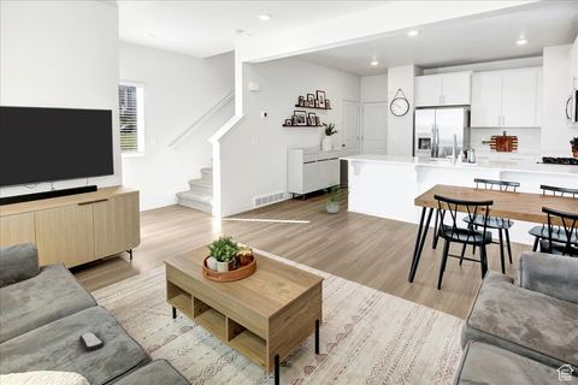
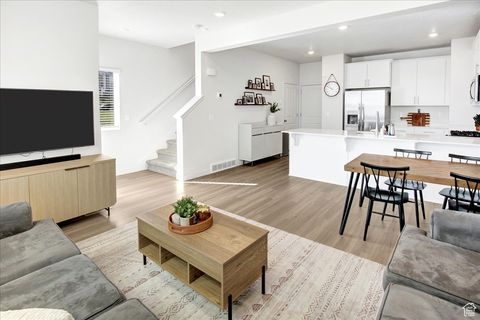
- remote control (90, 340)
- potted plant (337, 196)
